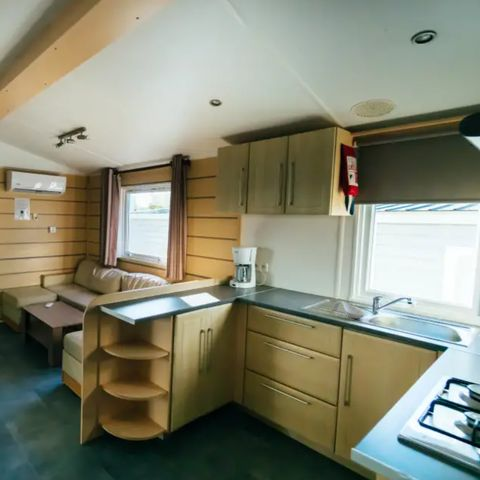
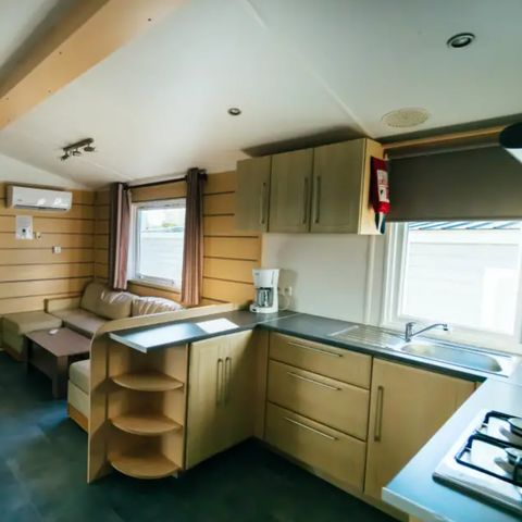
- spoon rest (347, 309)
